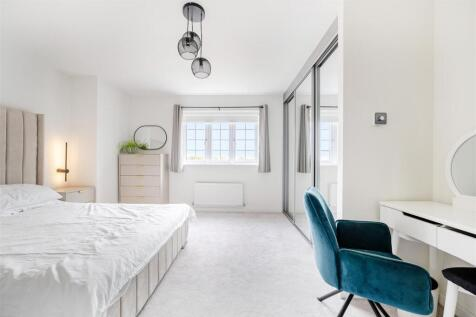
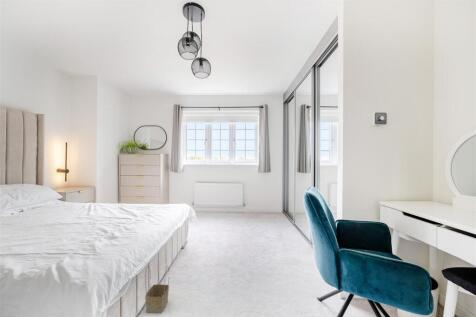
+ basket (157, 286)
